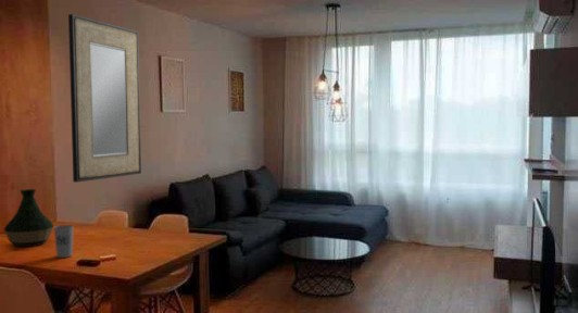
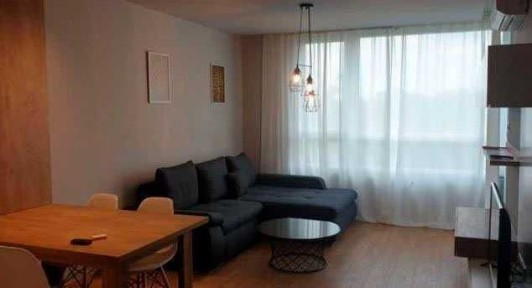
- vase (28, 216)
- home mirror (108, 101)
- cup (64, 241)
